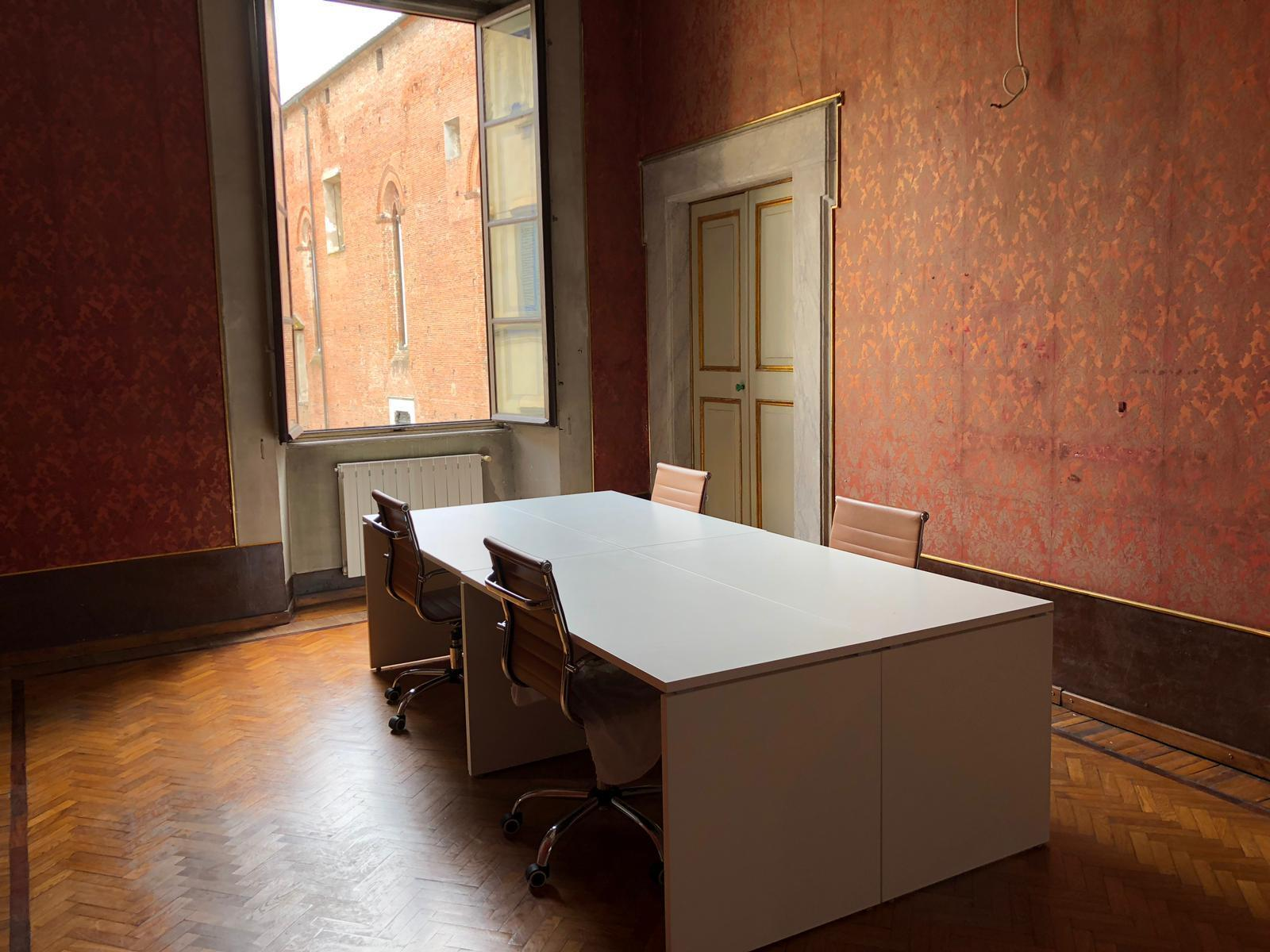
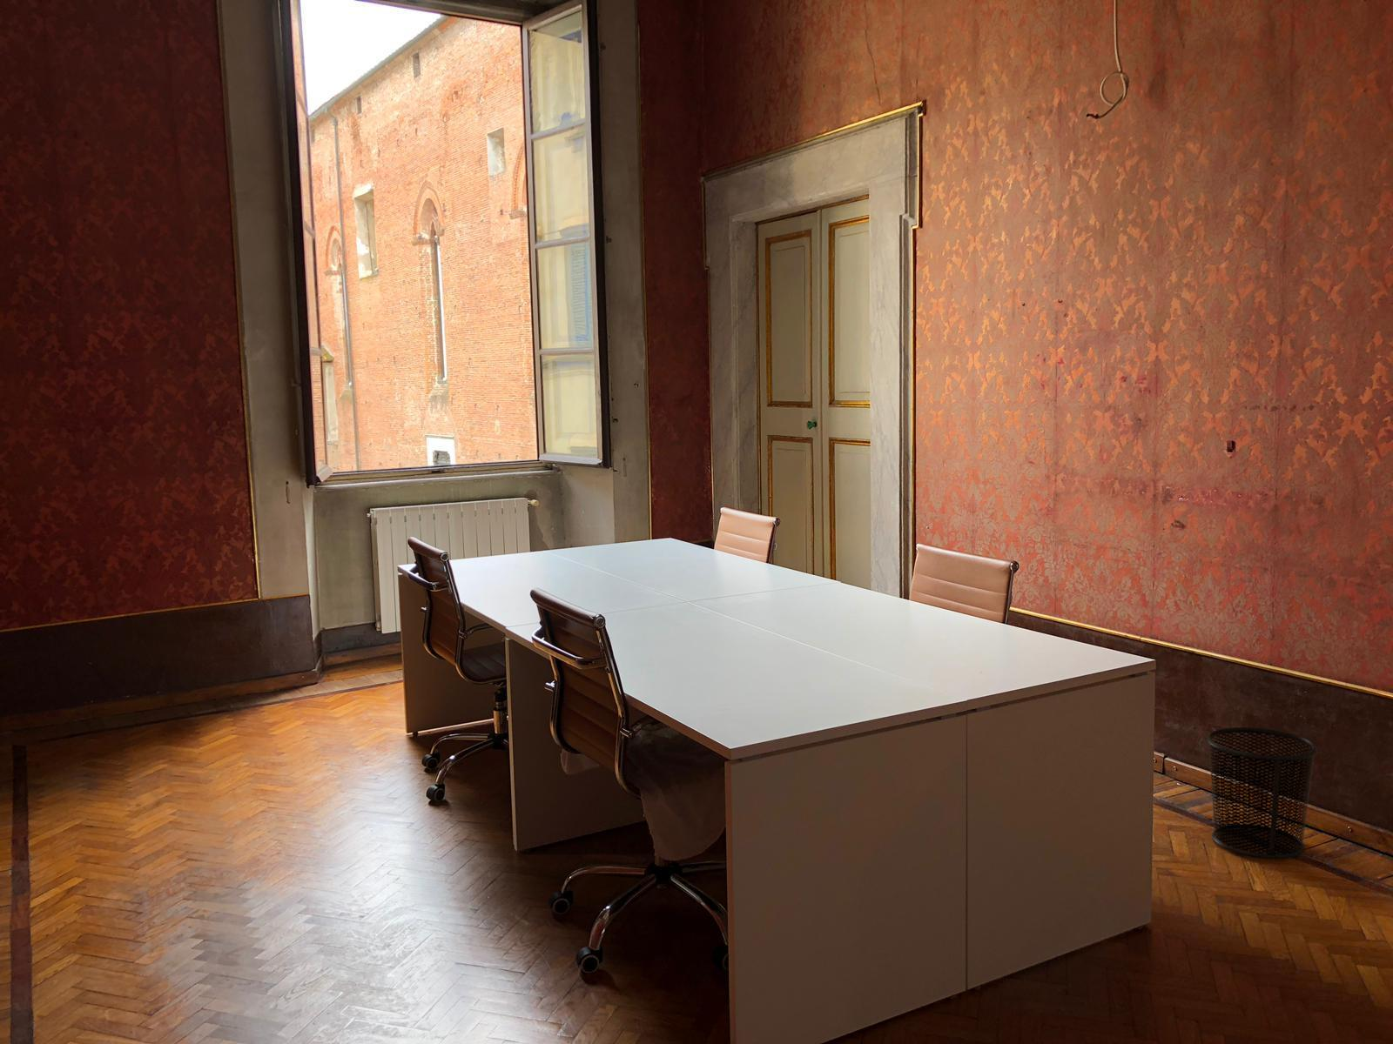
+ waste bin (1259, 792)
